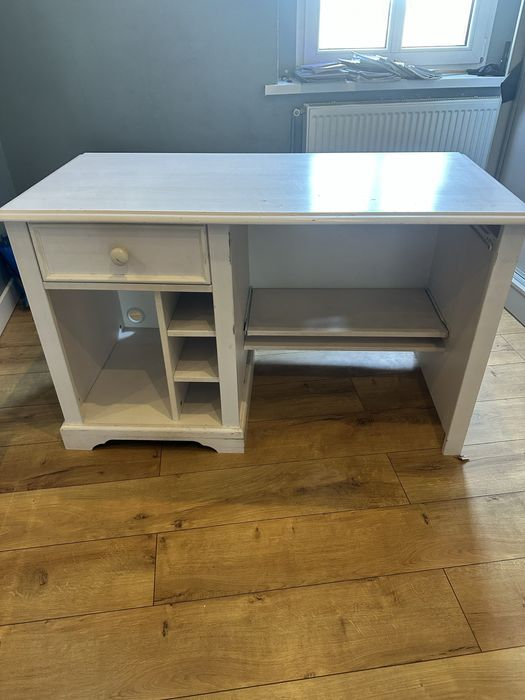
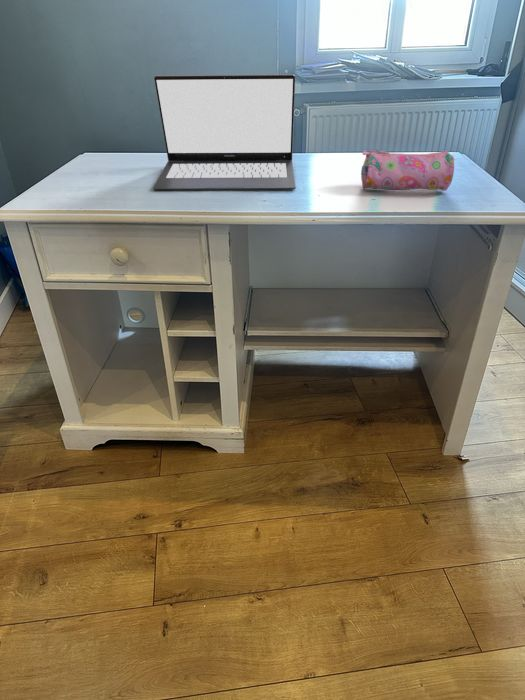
+ laptop (225, 130)
+ pencil case (405, 170)
